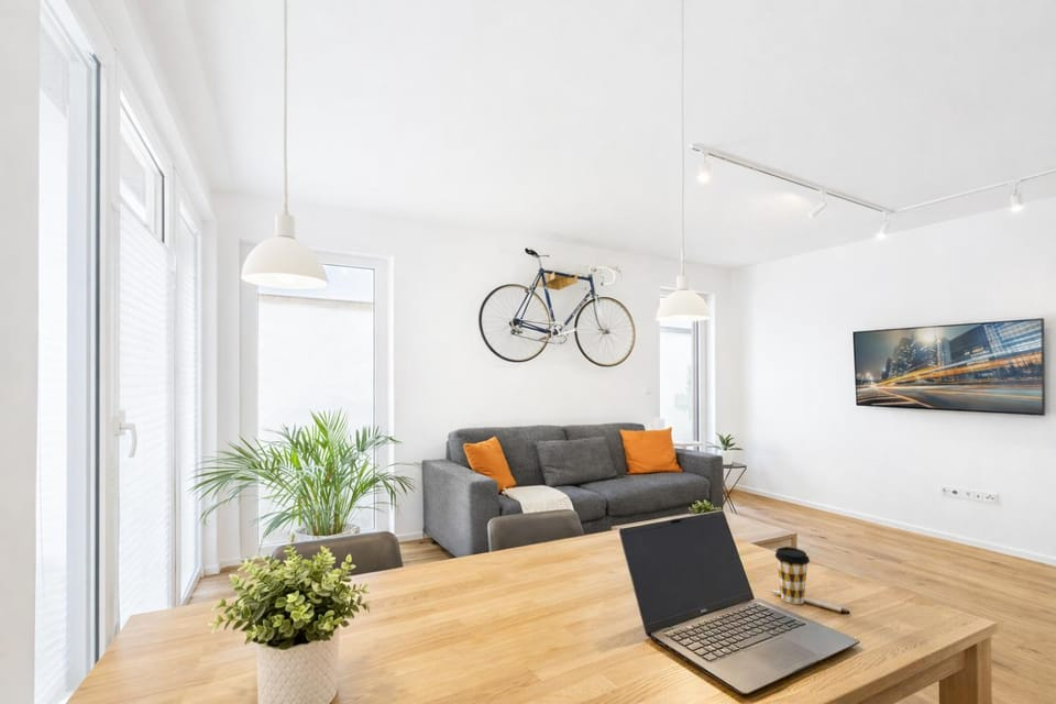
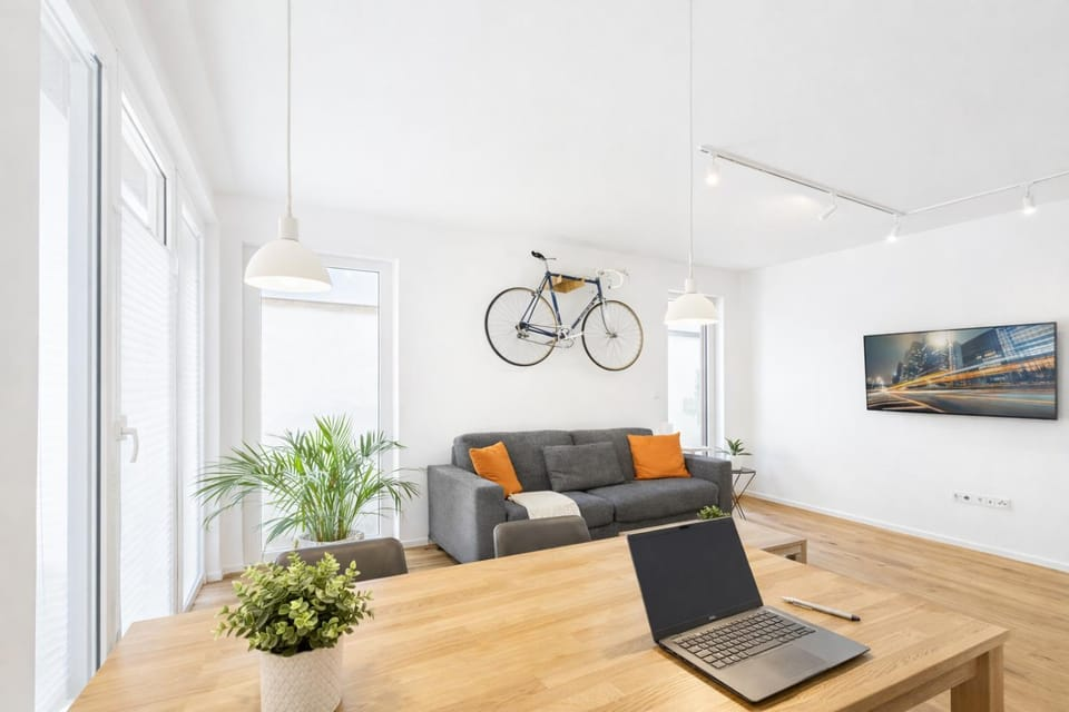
- coffee cup (792, 575)
